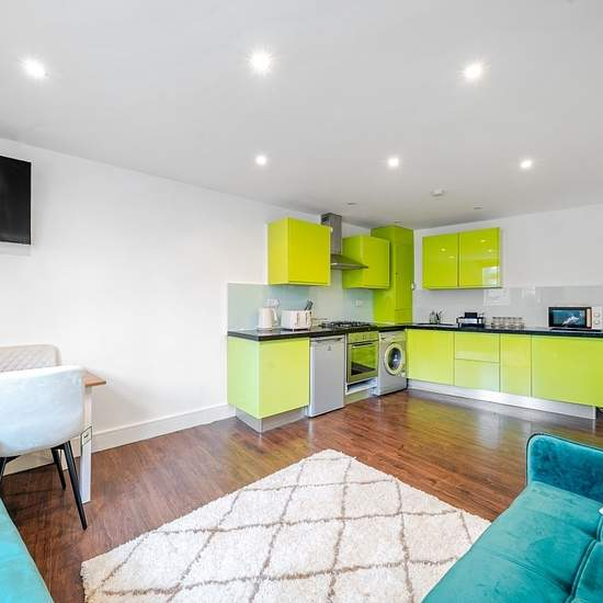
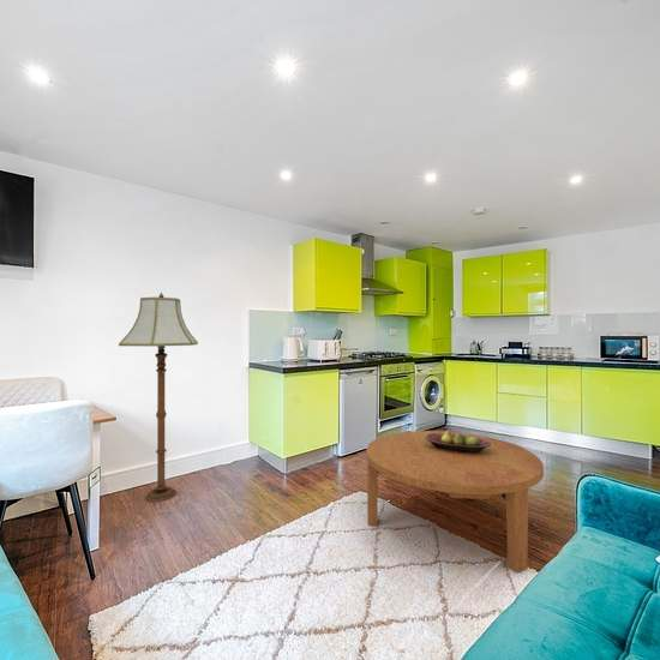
+ coffee table (449, 488)
+ fruit bowl (456, 439)
+ floor lamp (161, 392)
